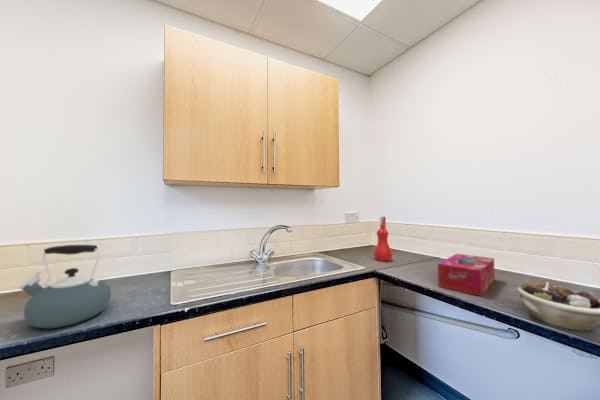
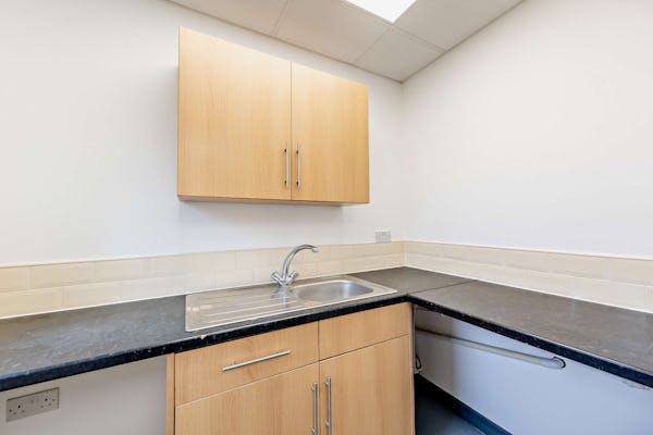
- tissue box (467, 271)
- kettle (64, 281)
- spray bottle (383, 238)
- succulent planter (559, 303)
